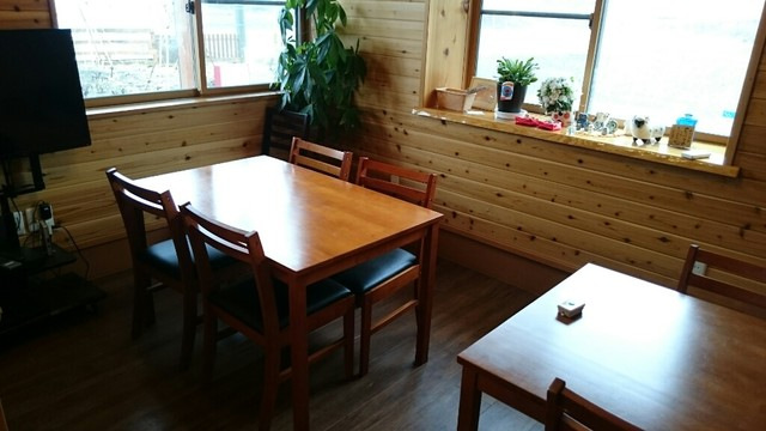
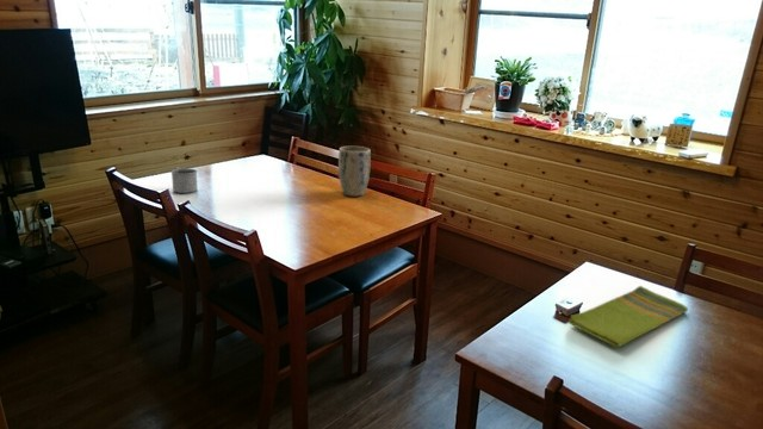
+ plant pot (354, 170)
+ mug (182, 179)
+ dish towel (629, 313)
